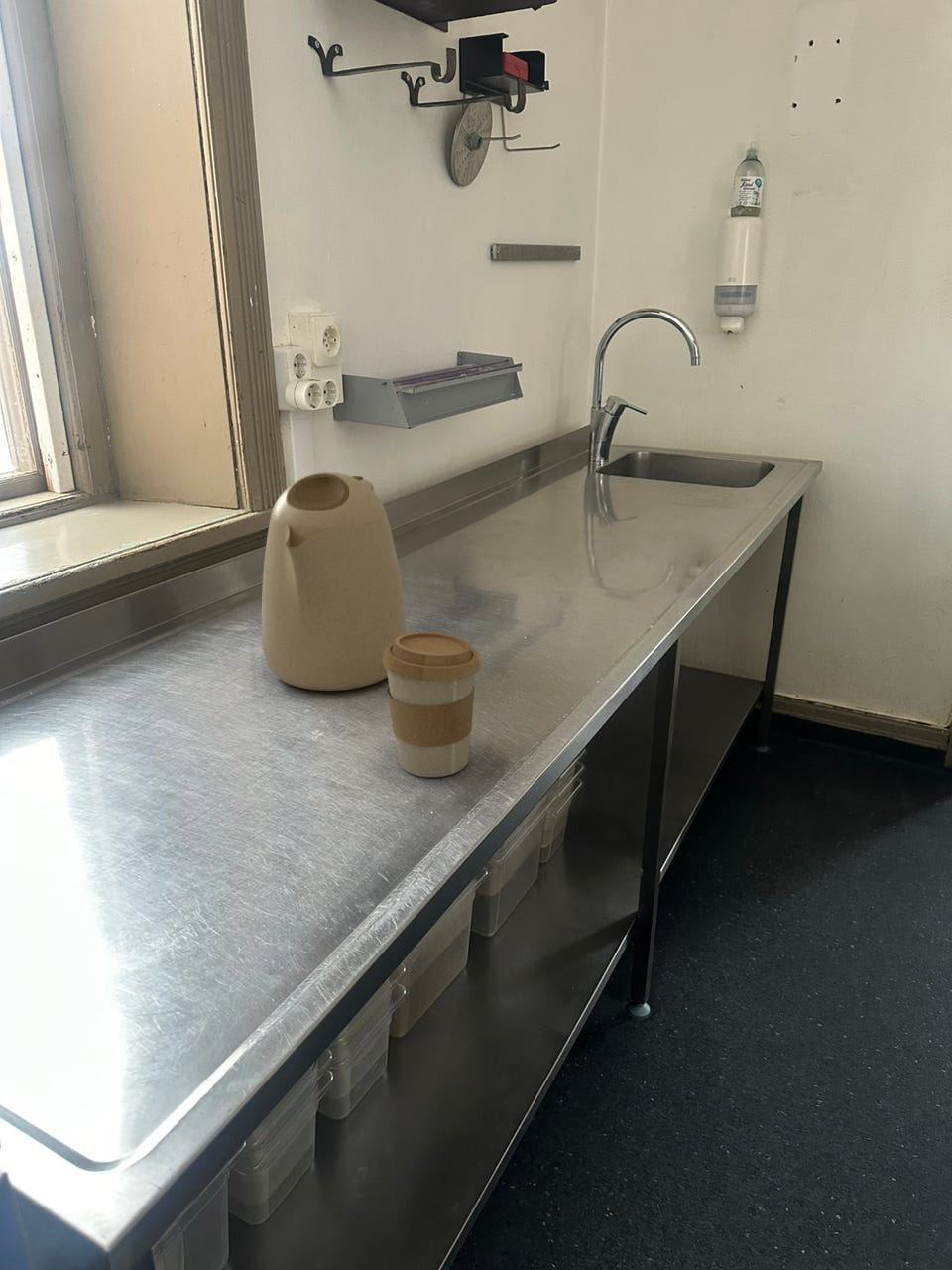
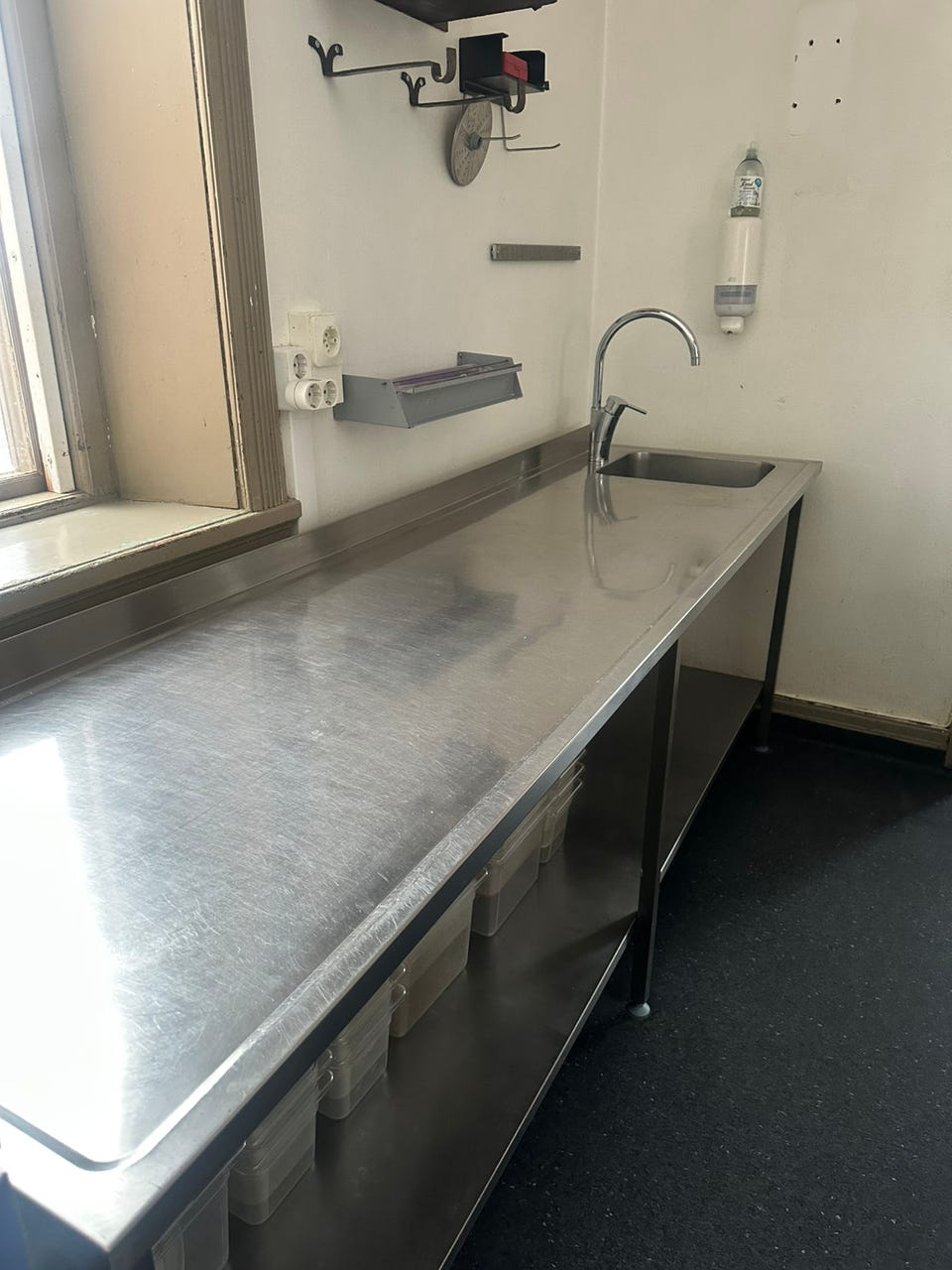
- kettle (334, 571)
- coffee cup (431, 700)
